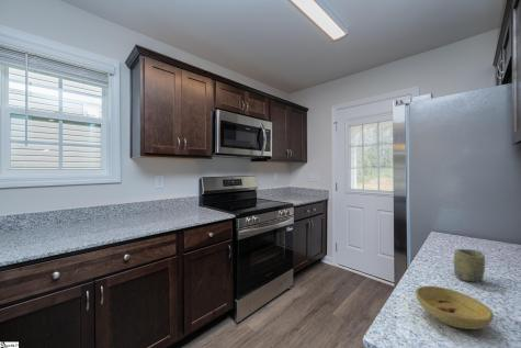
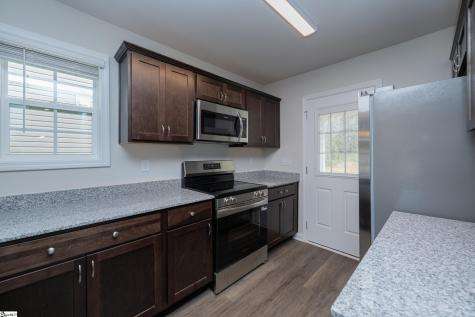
- bowl (451, 308)
- cup (468, 265)
